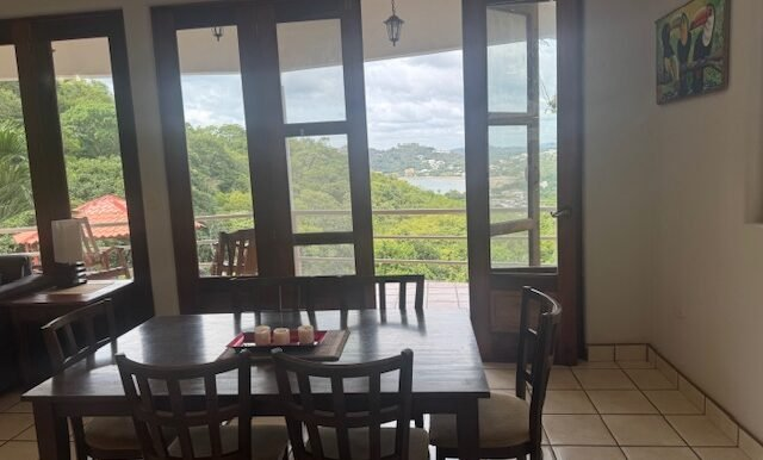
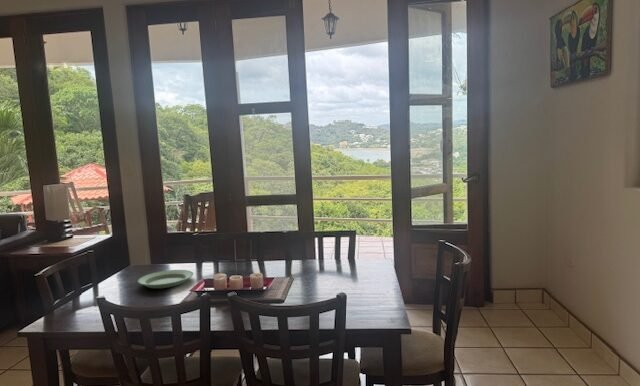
+ plate (166, 279)
